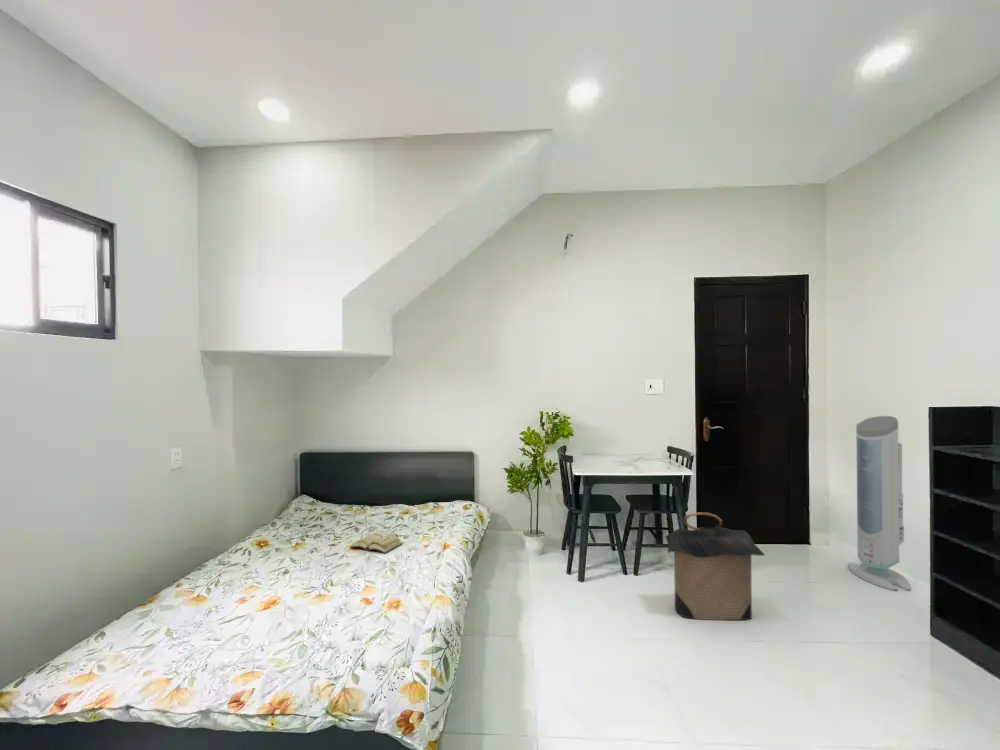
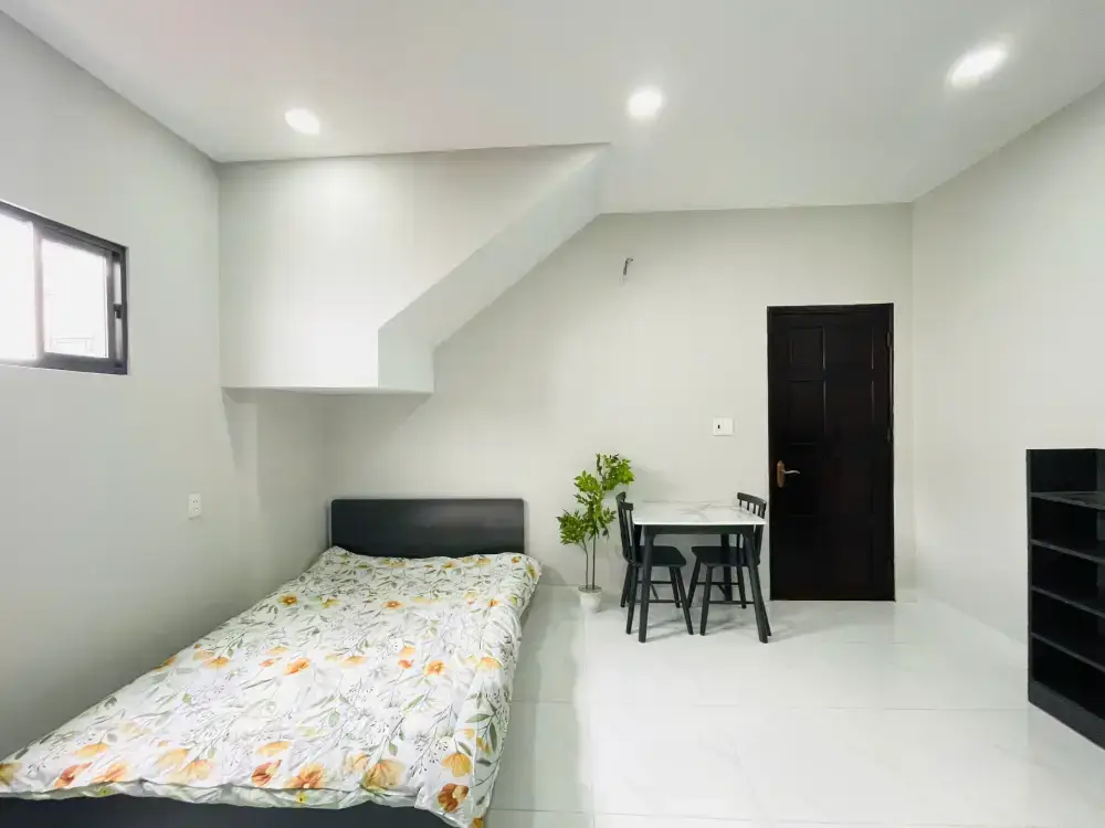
- air purifier (877, 496)
- laundry hamper (713, 560)
- diary (376, 541)
